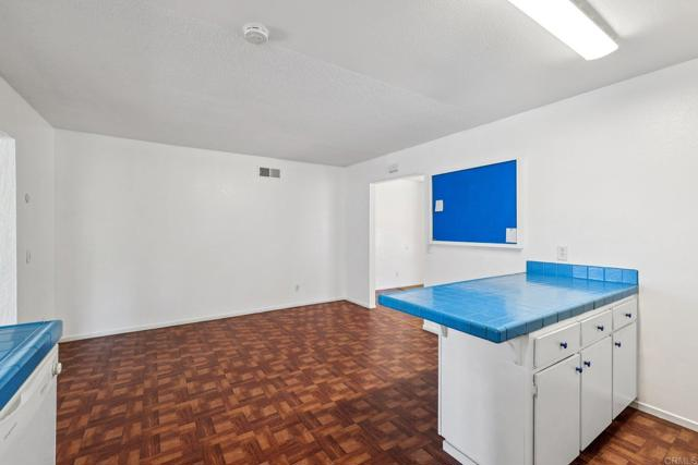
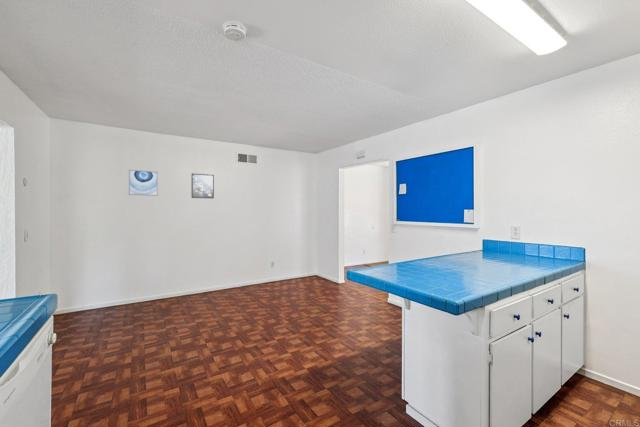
+ wall art (143, 183)
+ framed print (202, 186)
